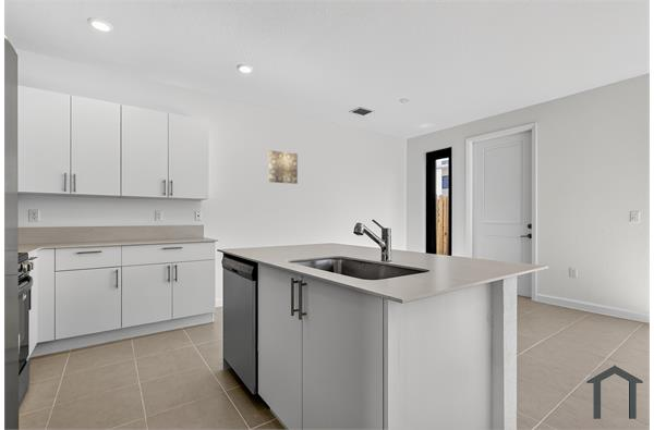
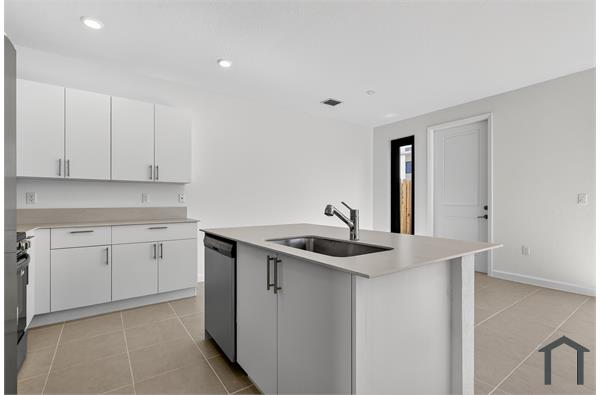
- wall art (283, 167)
